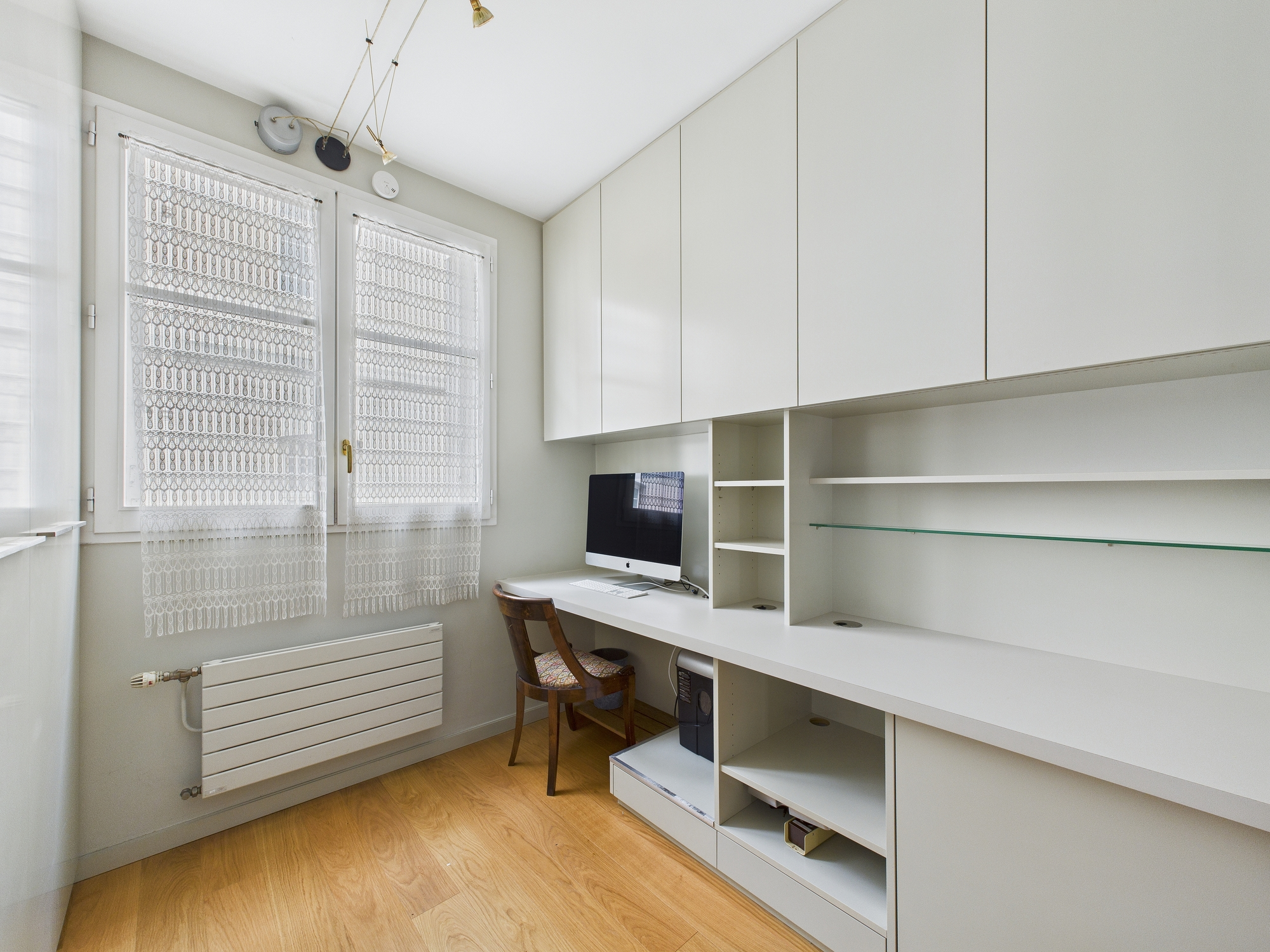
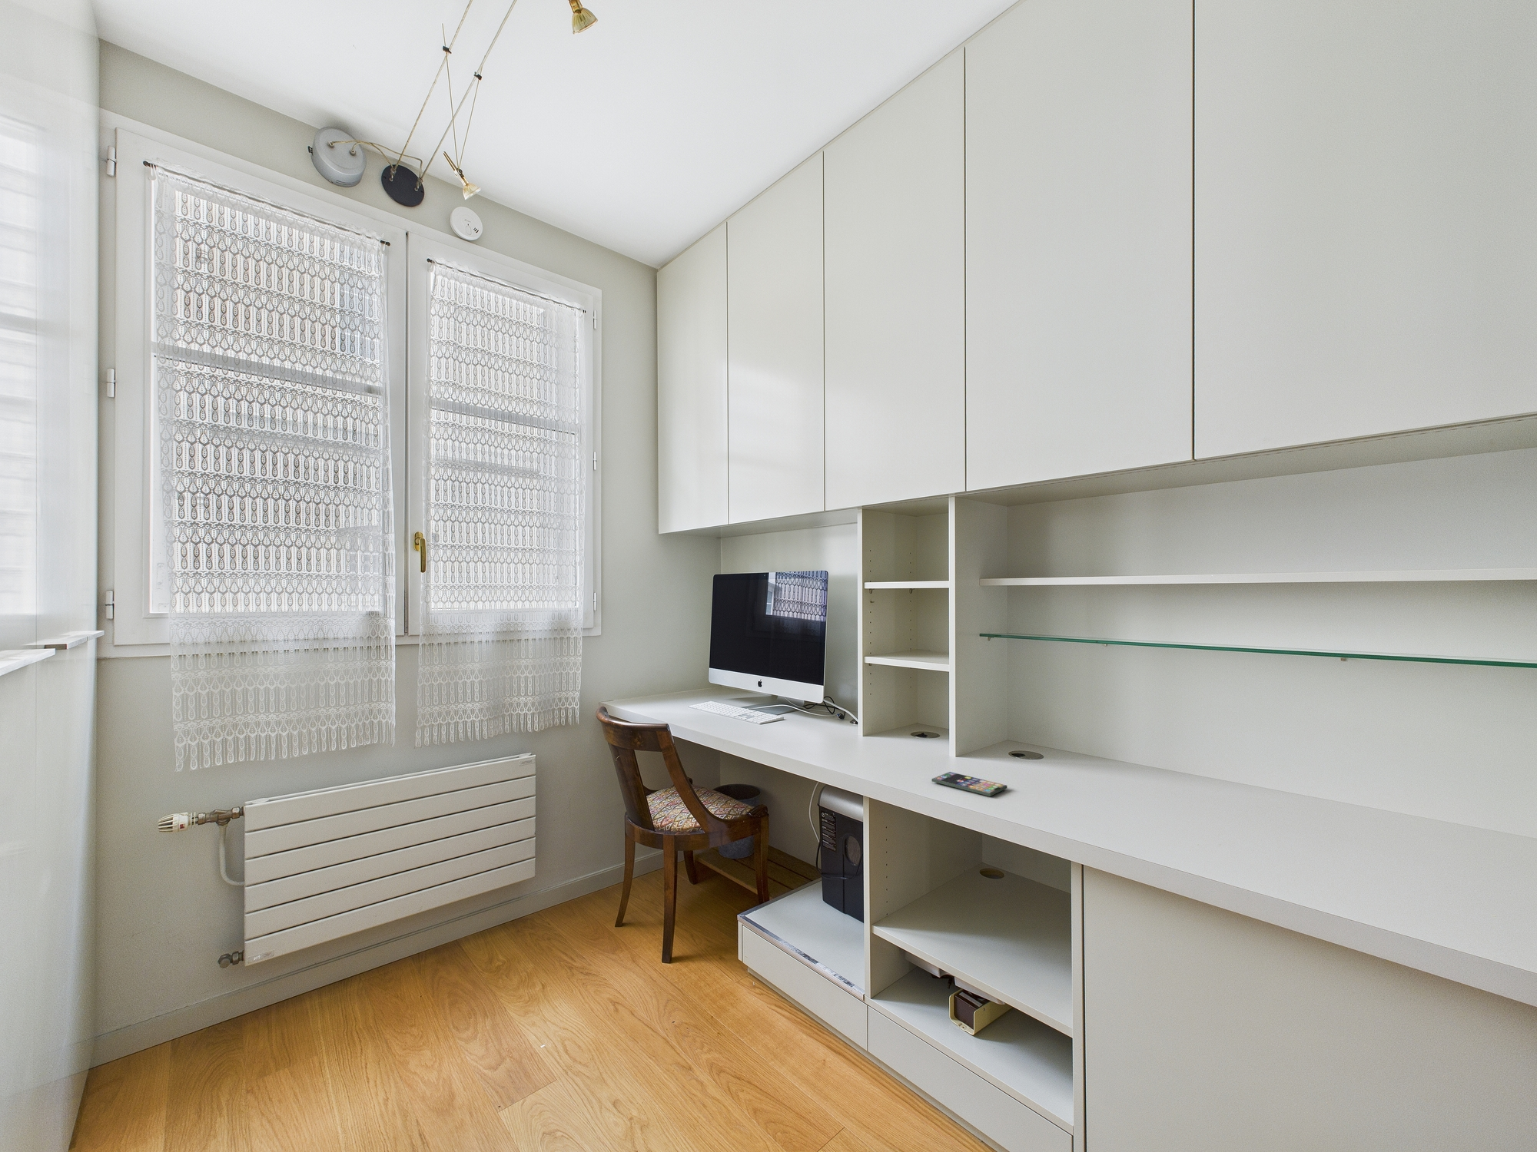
+ smartphone (968, 783)
